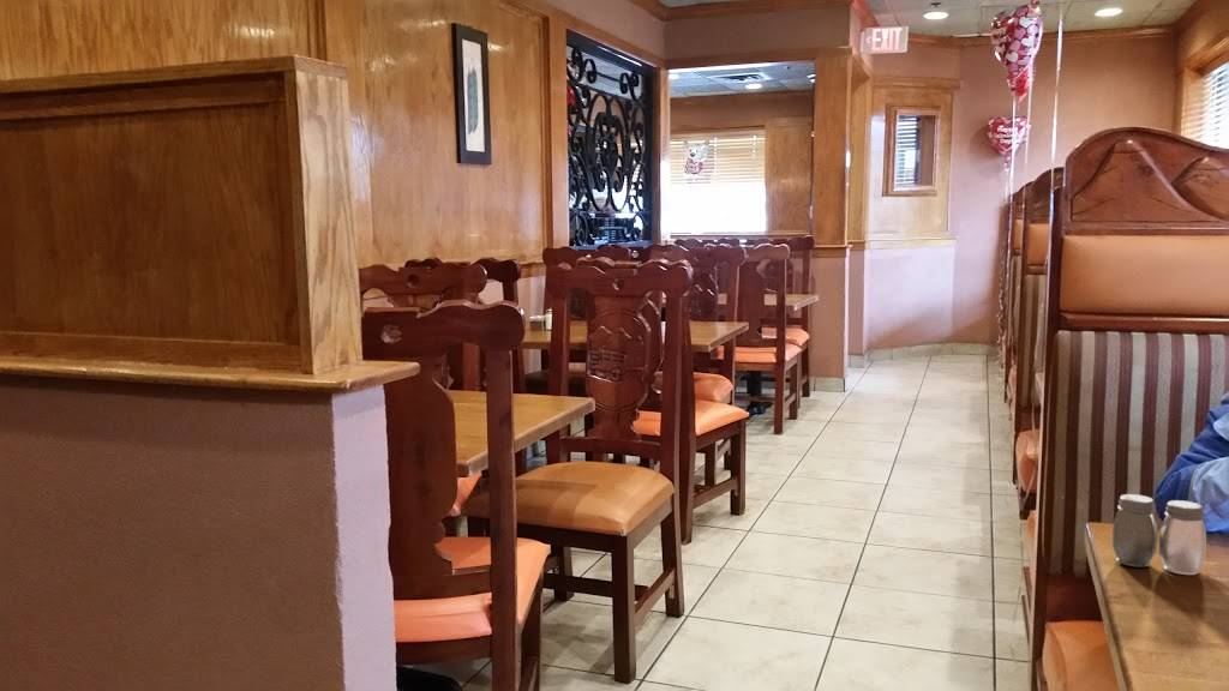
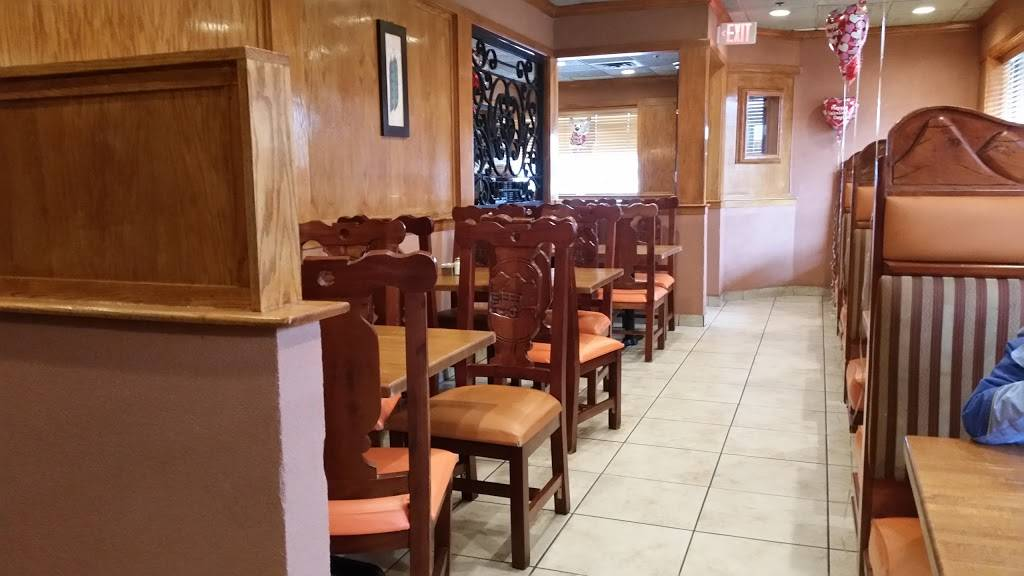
- salt and pepper shaker (1156, 533)
